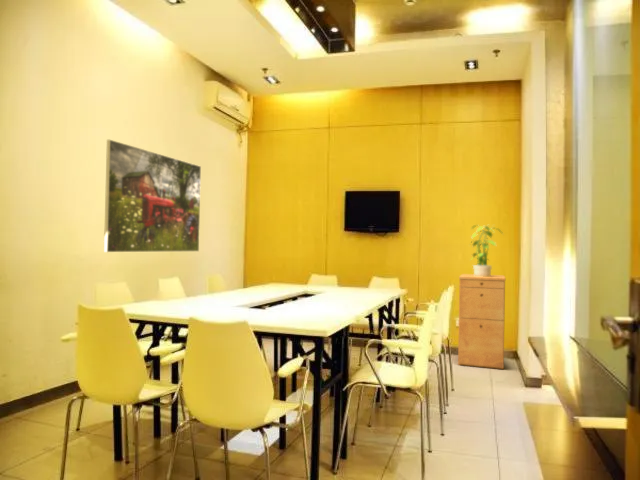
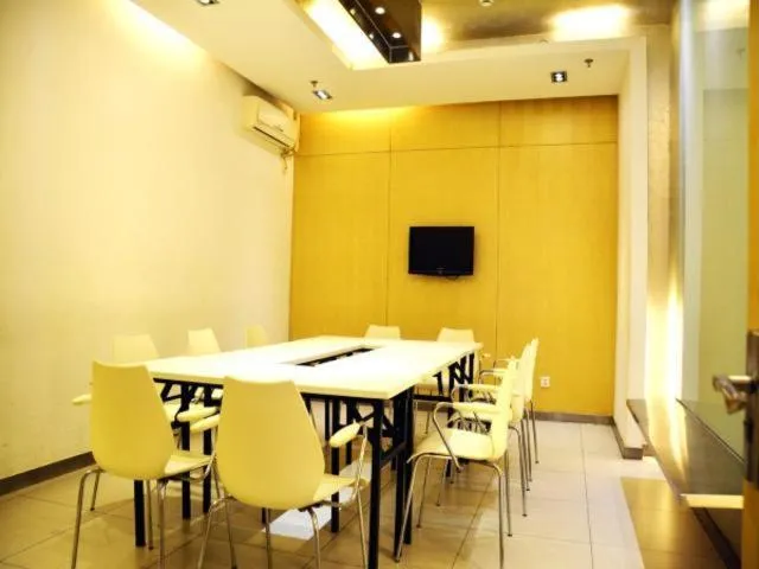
- potted plant (487, 250)
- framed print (159, 203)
- filing cabinet (481, 318)
